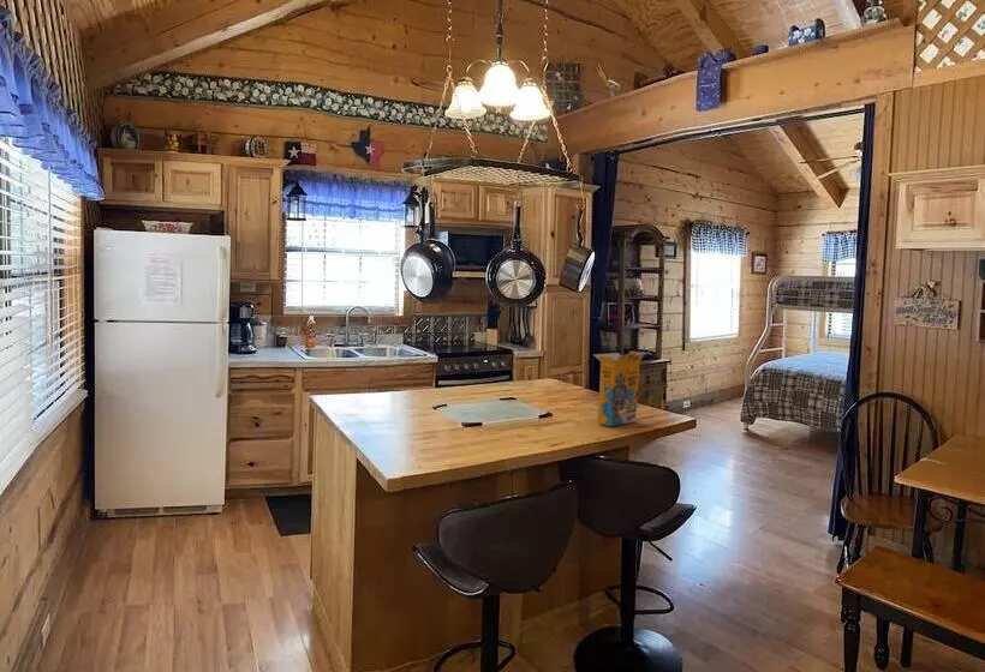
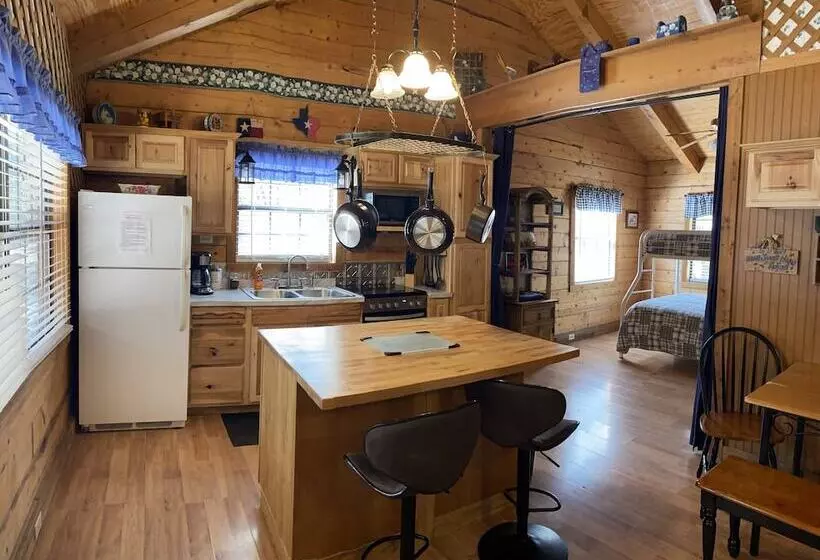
- cereal box (616, 386)
